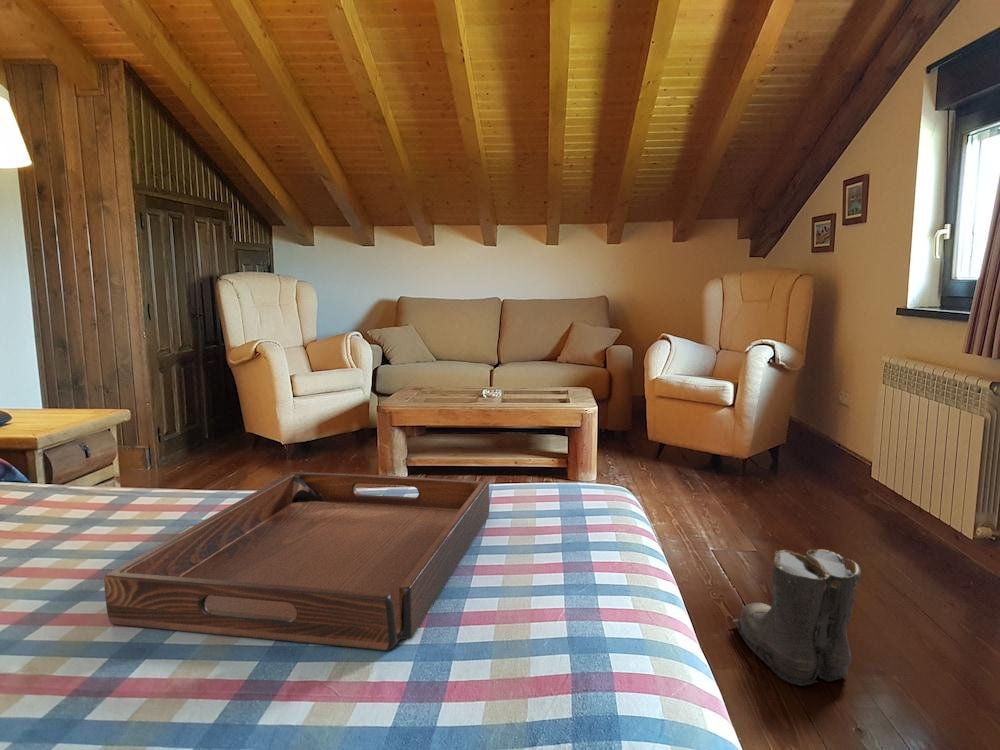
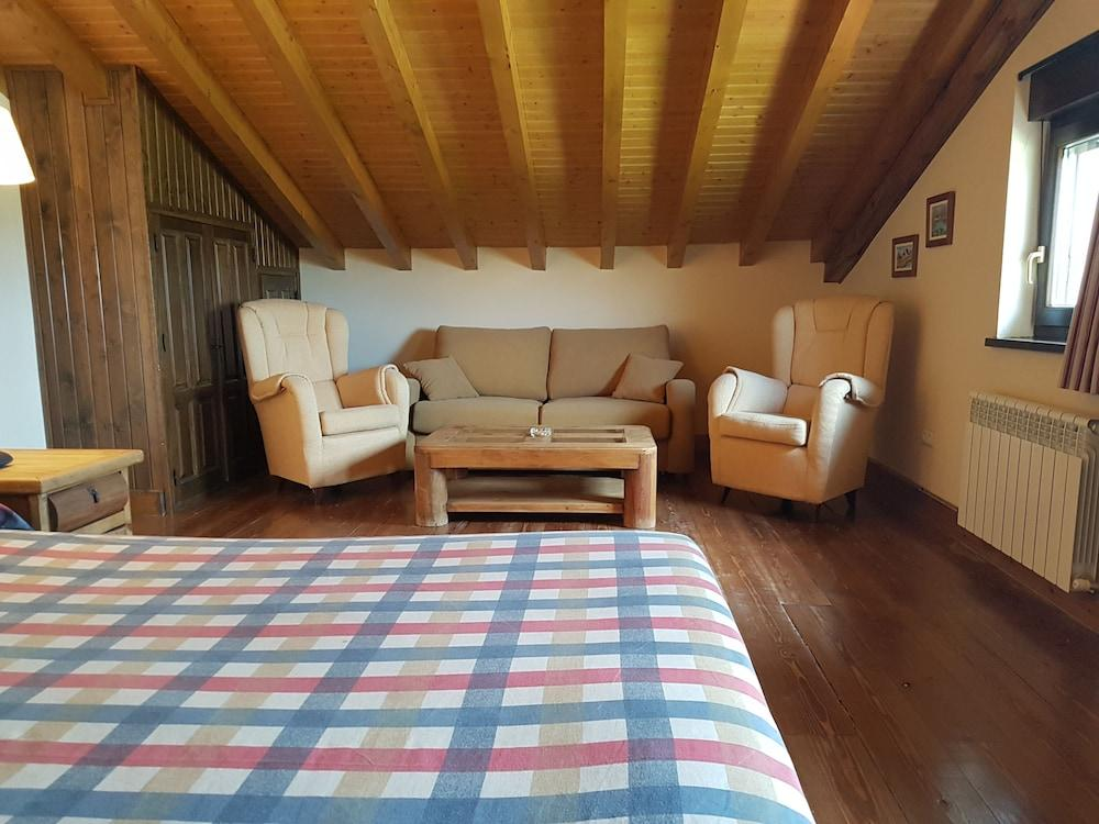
- boots (797, 600)
- serving tray (332, 538)
